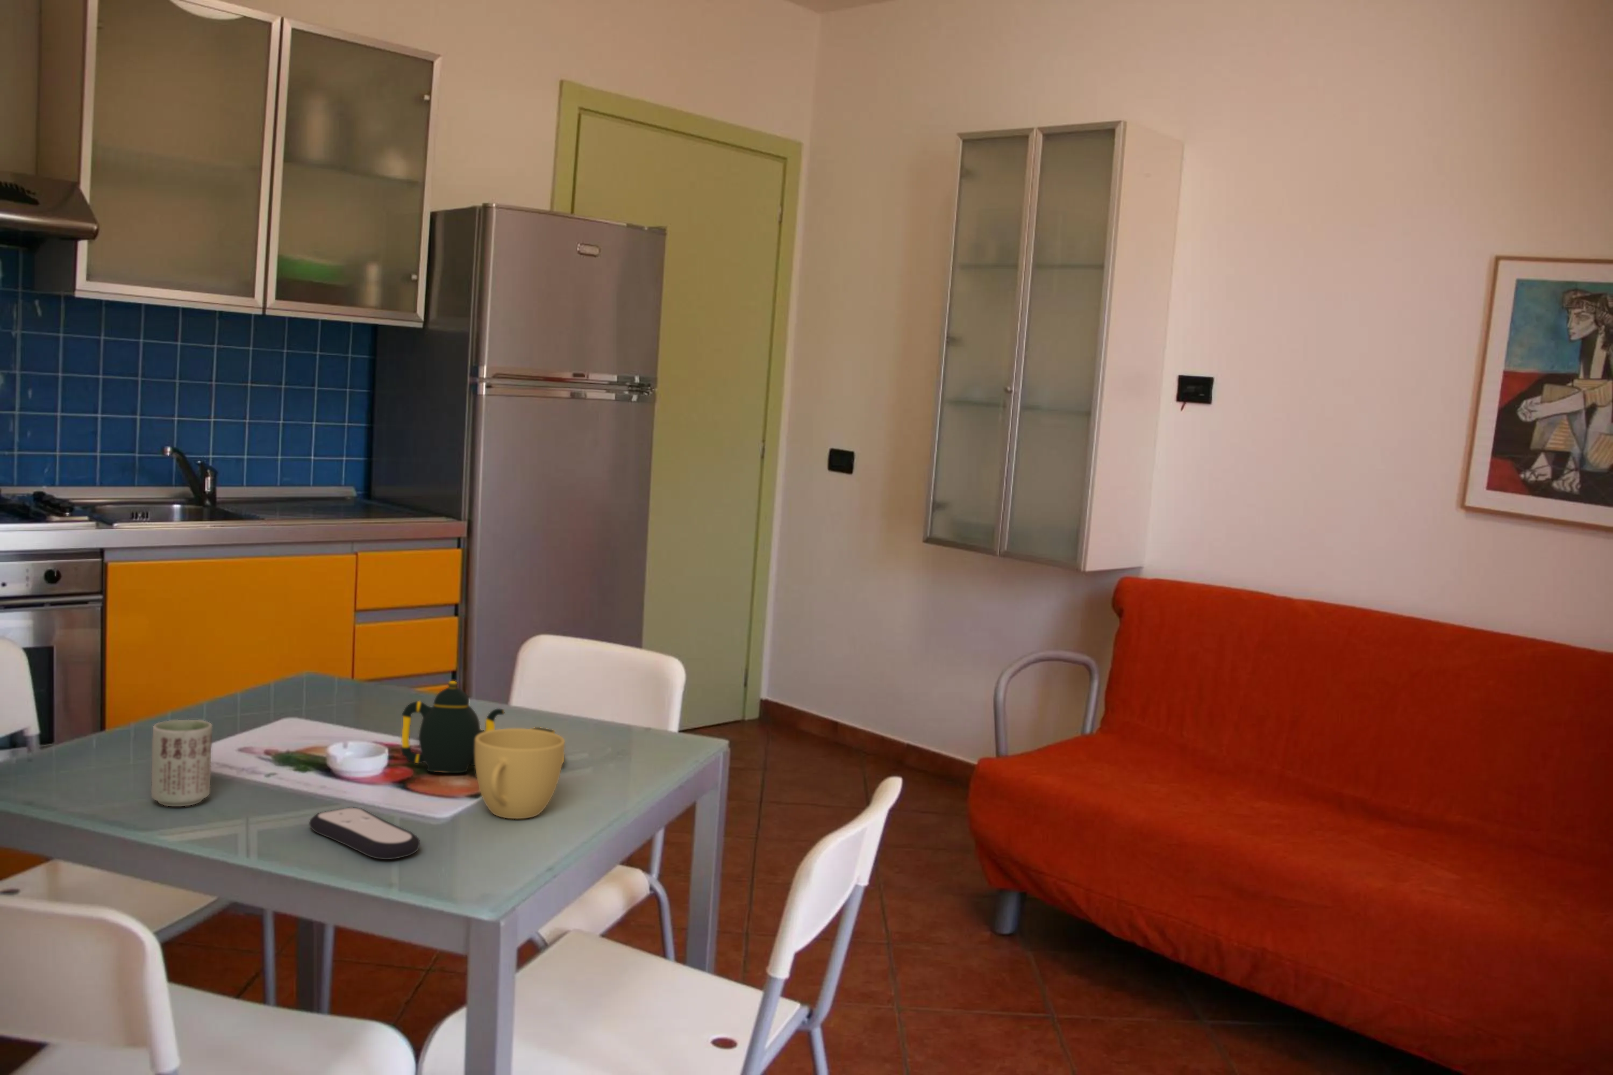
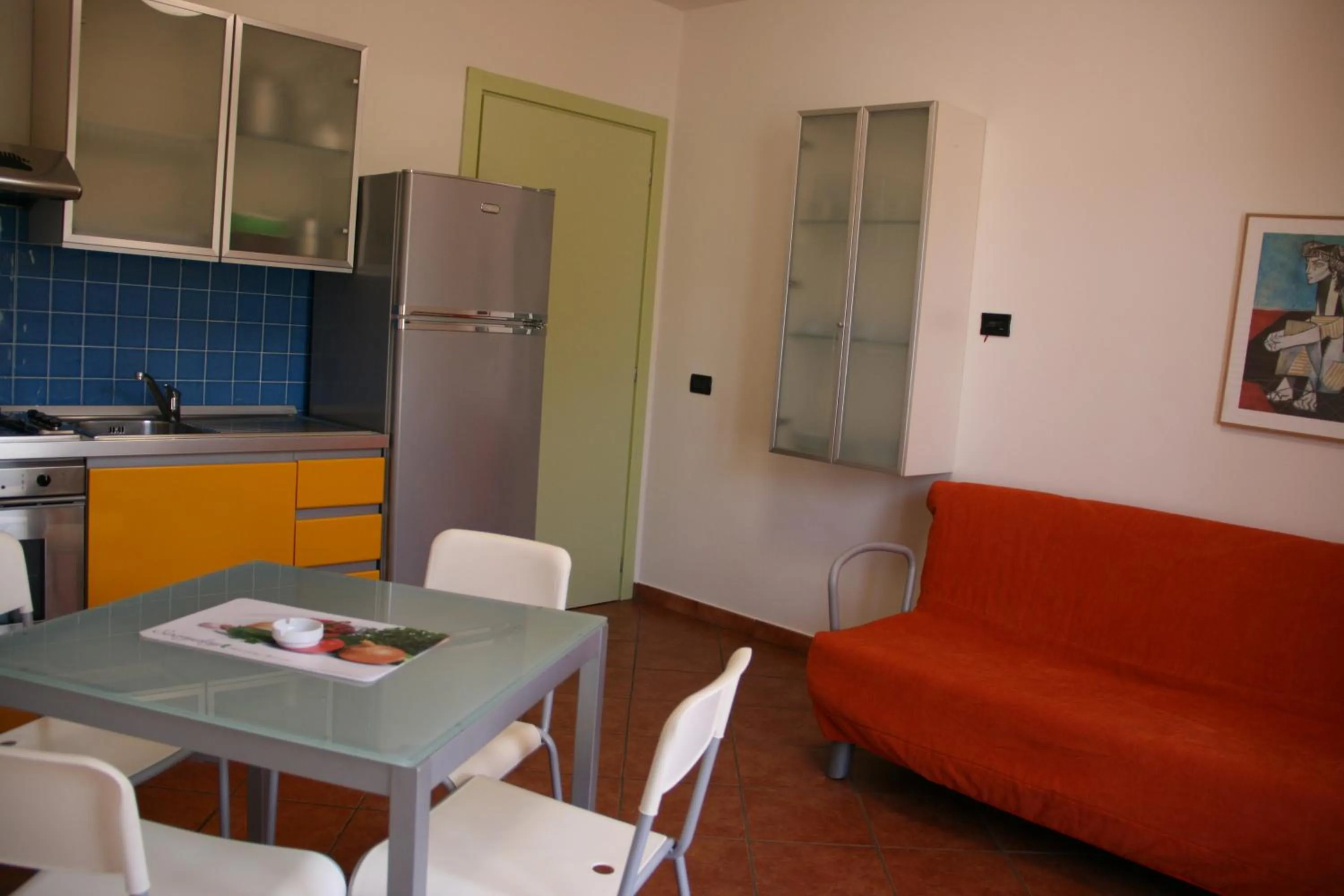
- teapot (490, 713)
- cup (514, 777)
- cup (181, 763)
- remote control (366, 833)
